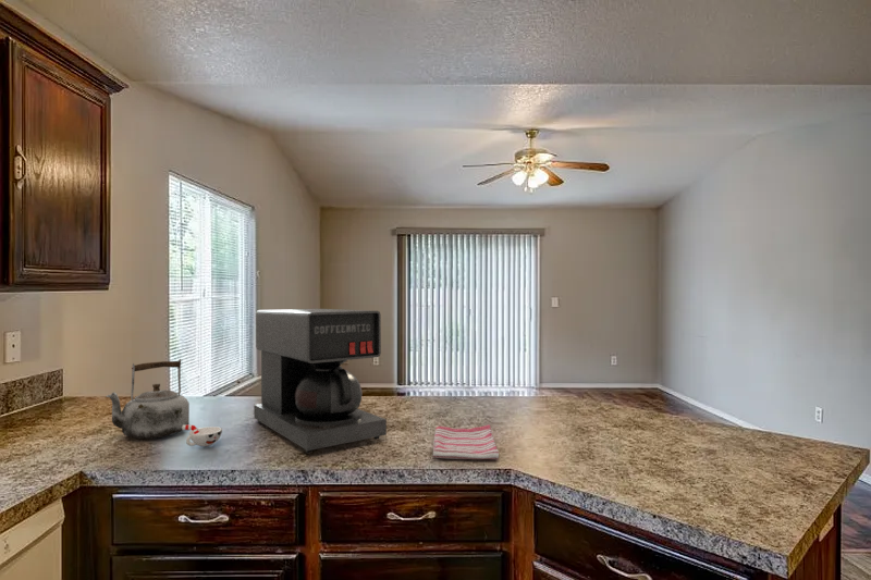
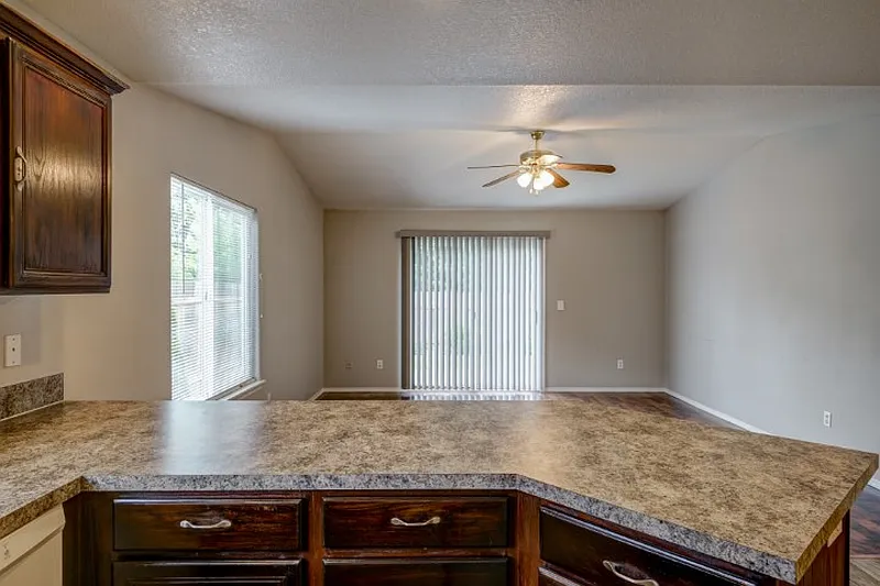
- kettle (148, 398)
- cup (203, 434)
- dish towel (464, 441)
- coffee maker (315, 370)
